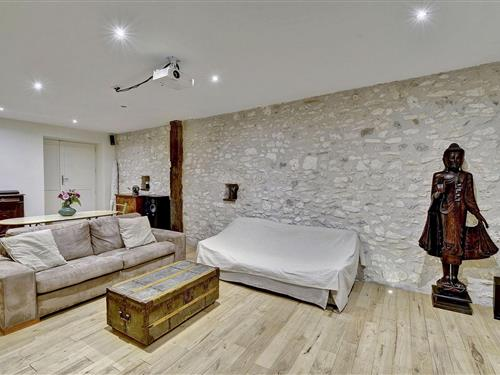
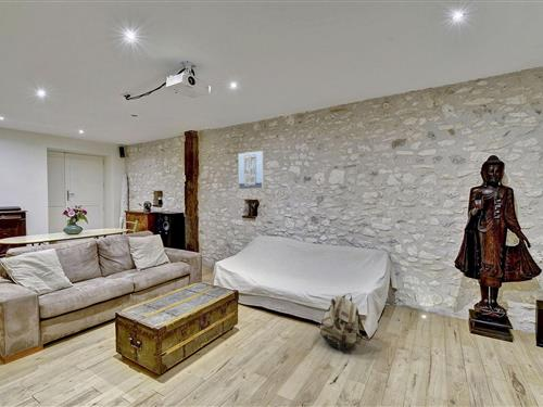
+ backpack (338, 318)
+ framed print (250, 170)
